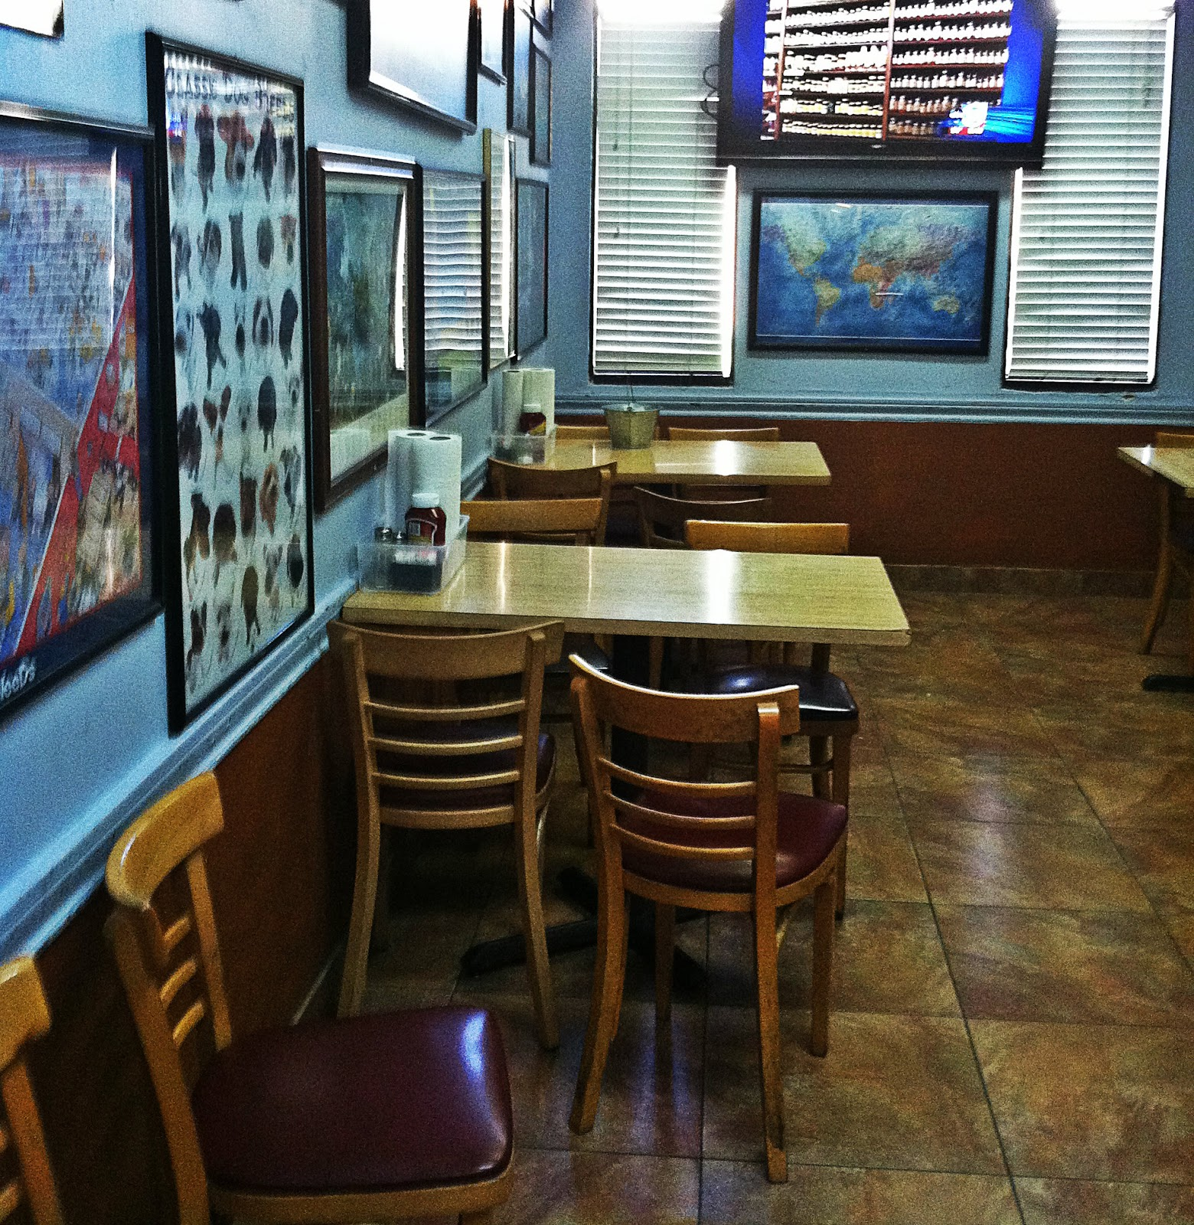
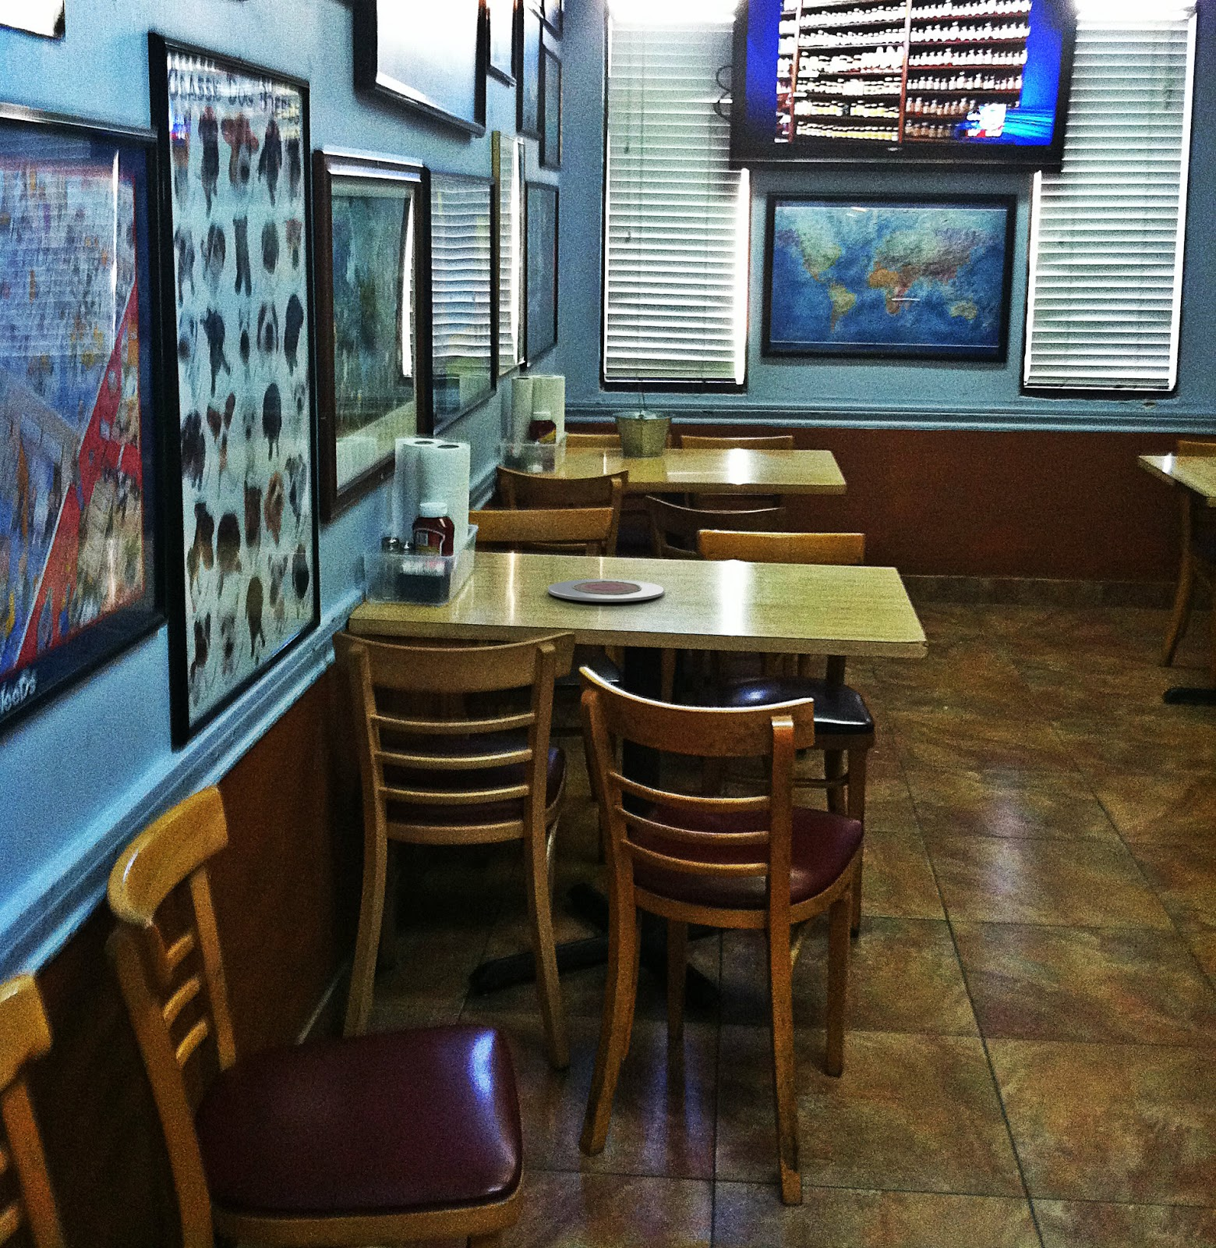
+ plate (606, 588)
